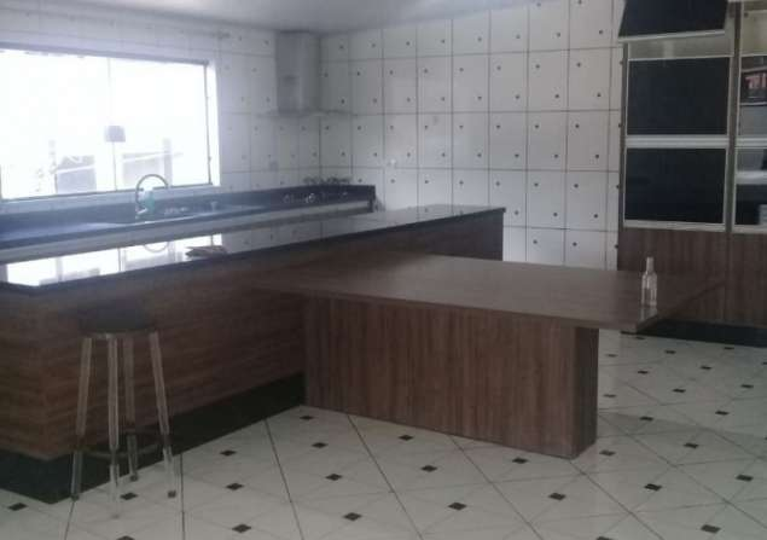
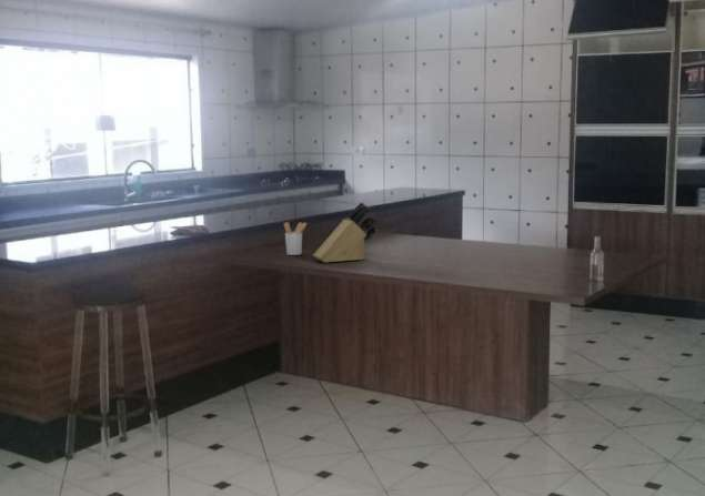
+ utensil holder (296, 237)
+ knife block (346, 231)
